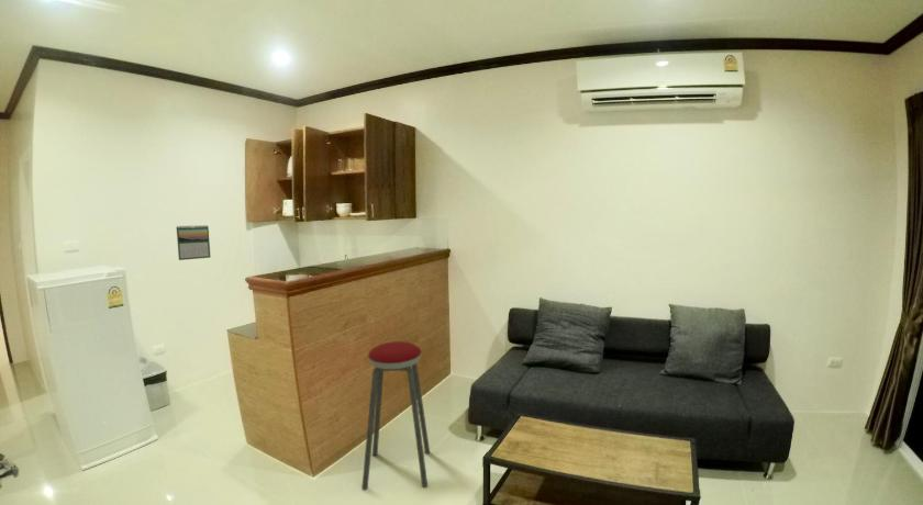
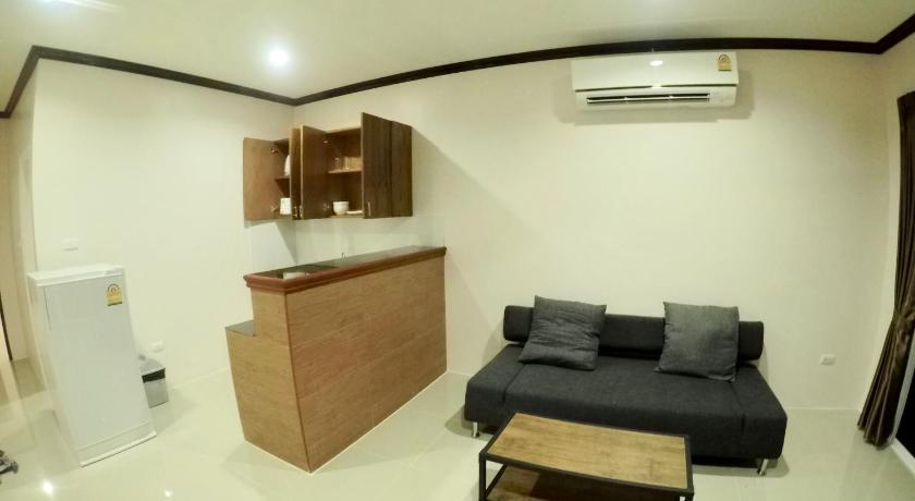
- music stool (380, 408)
- calendar (193, 242)
